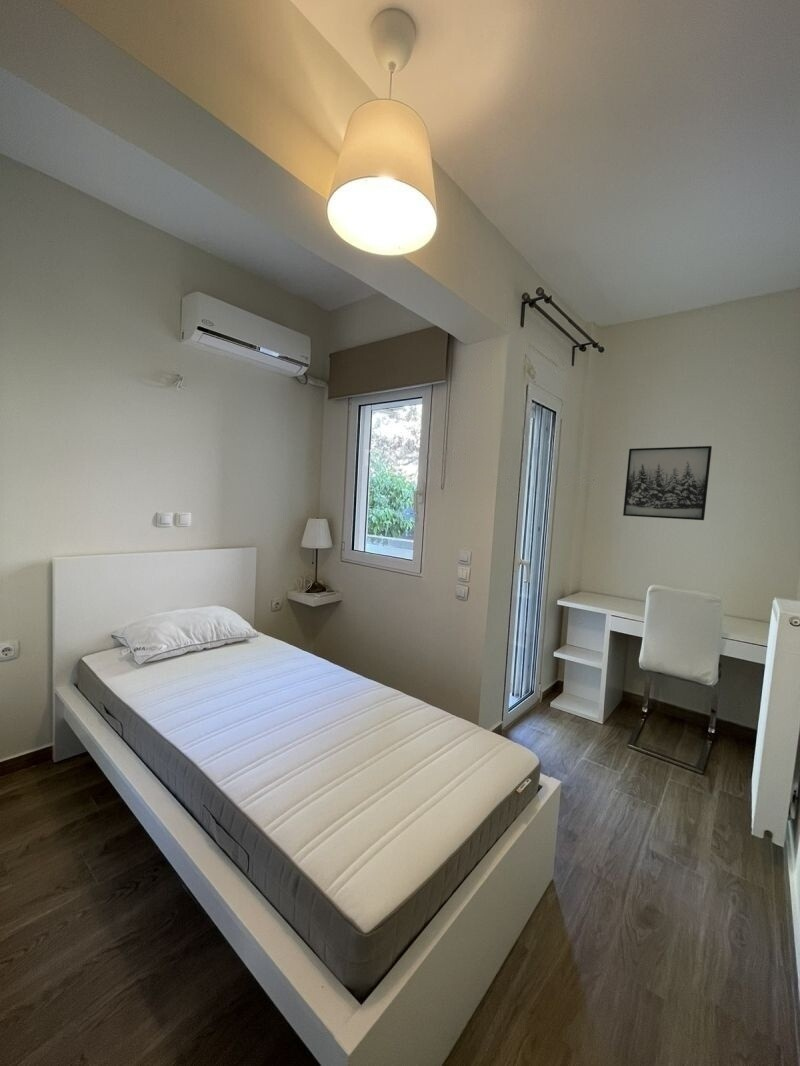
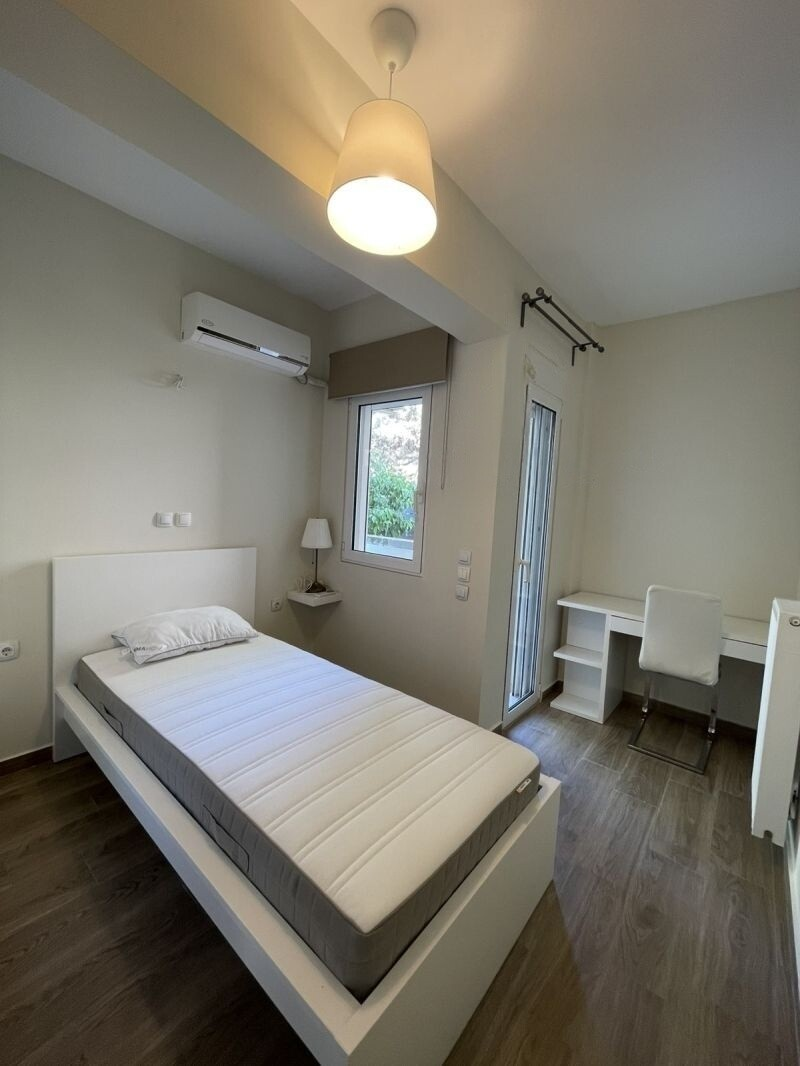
- wall art (665, 482)
